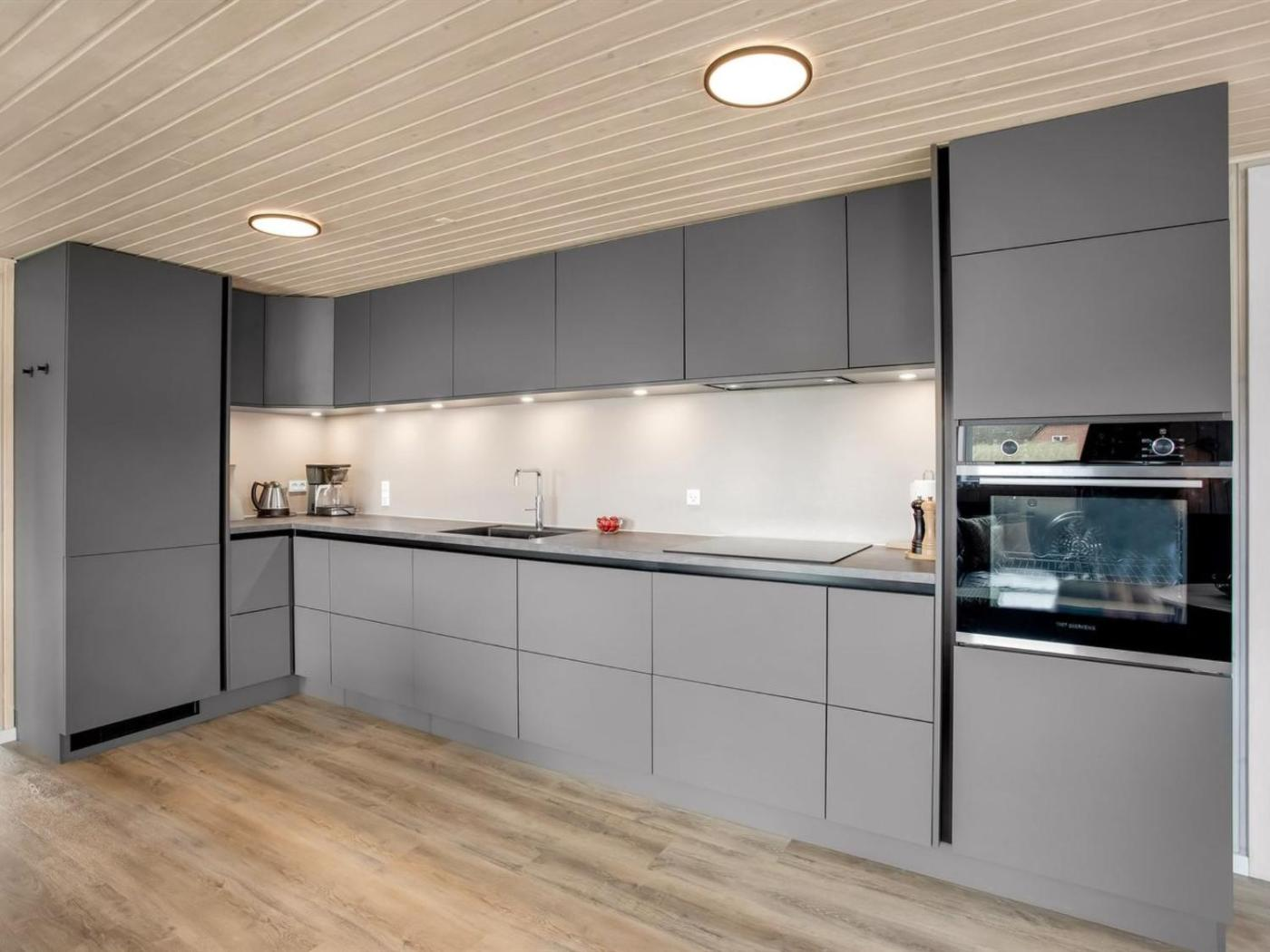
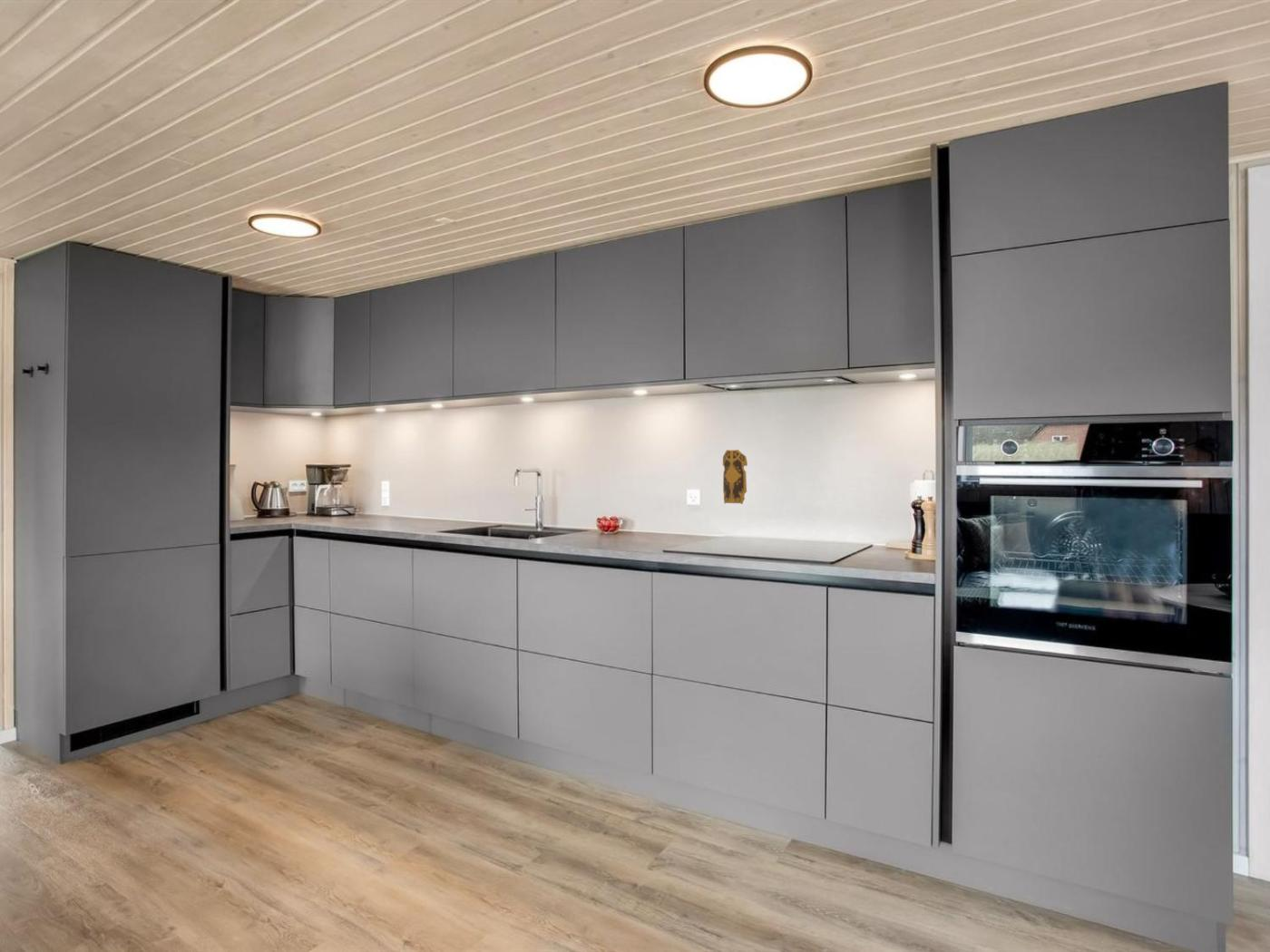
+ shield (733, 477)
